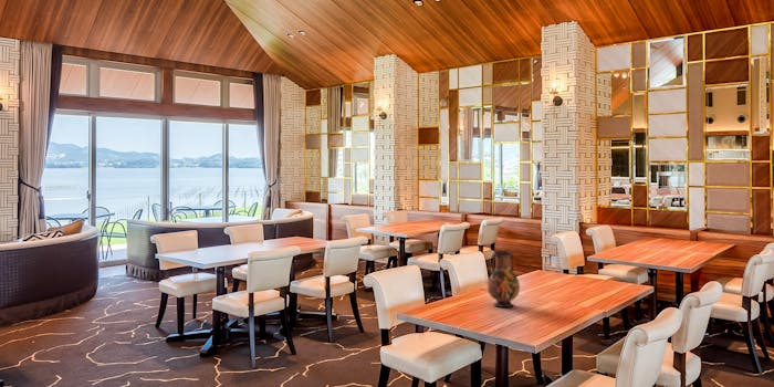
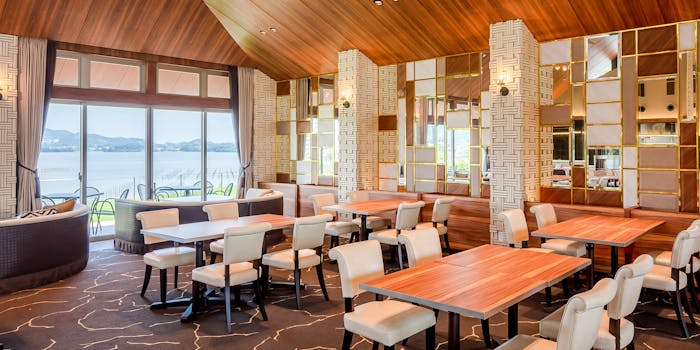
- vase (503, 278)
